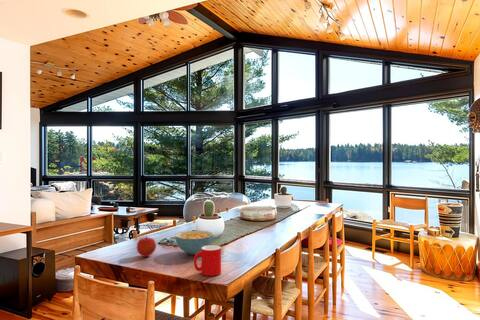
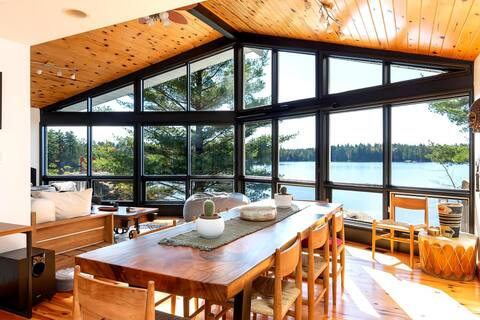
- cereal bowl (194, 243)
- fruit (146, 246)
- cup (207, 260)
